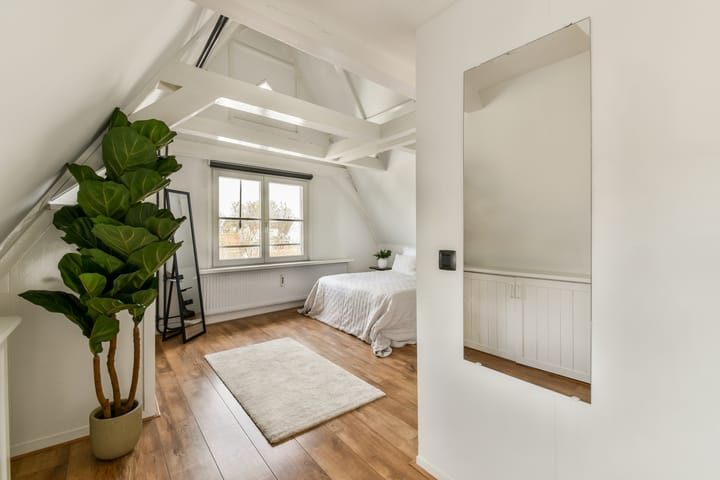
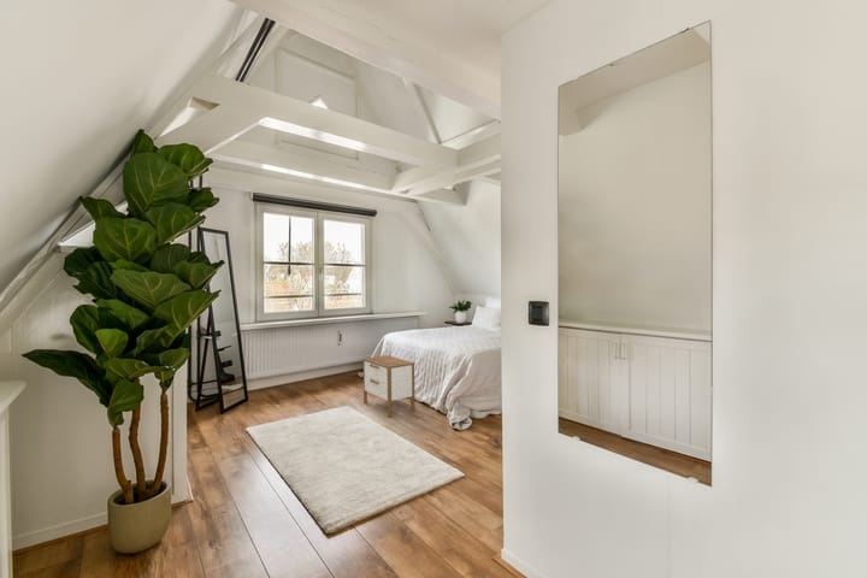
+ nightstand (387, 383)
